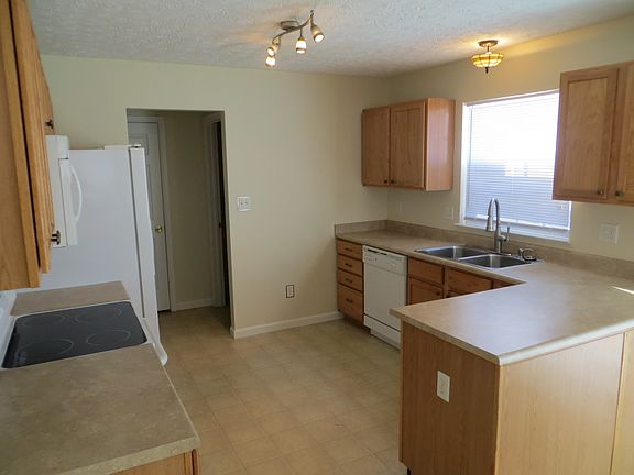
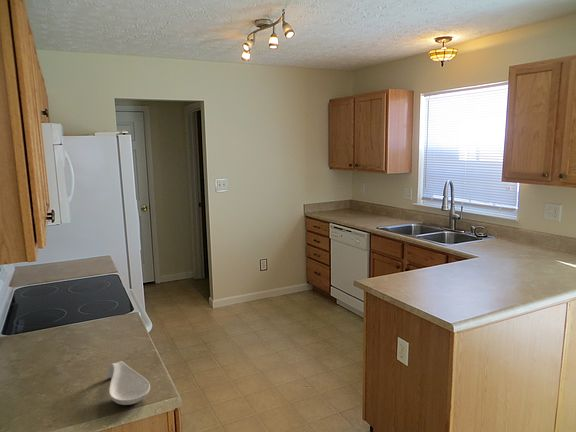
+ spoon rest (123, 381)
